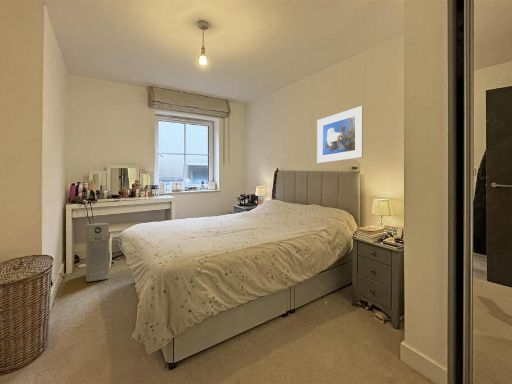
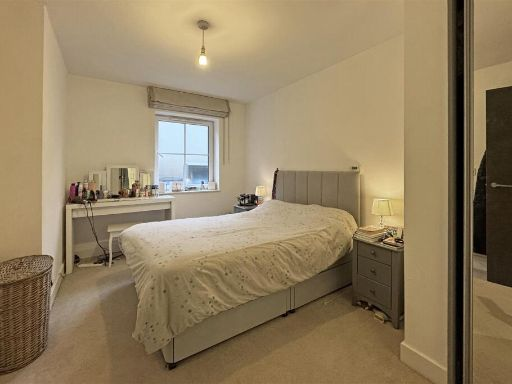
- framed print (338, 137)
- air purifier (97, 249)
